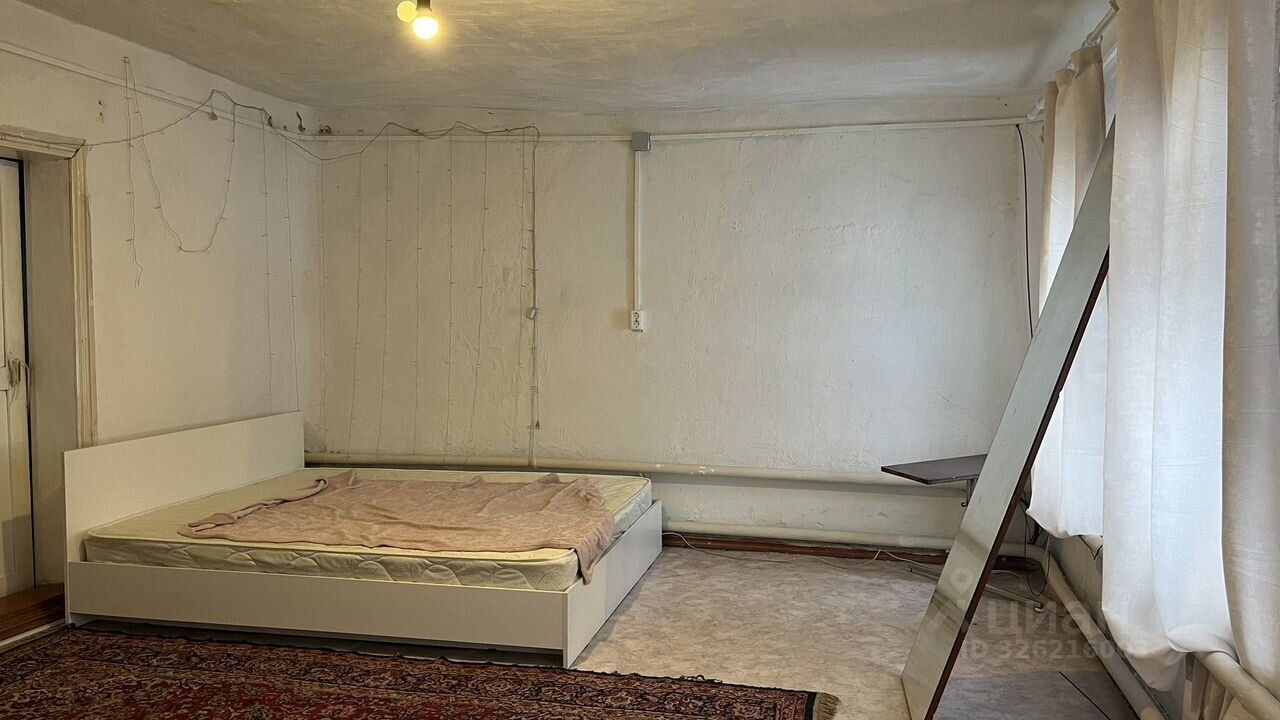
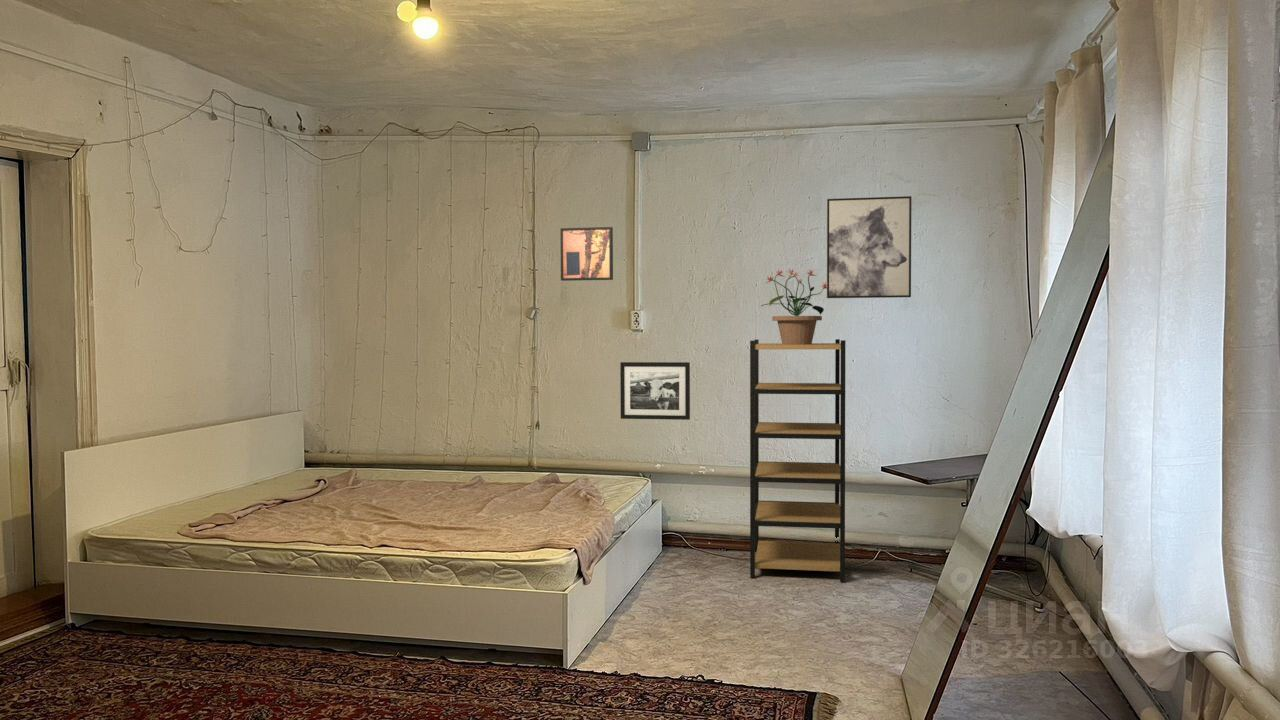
+ picture frame (655, 390)
+ wall art (868, 247)
+ shelving unit (796, 462)
+ wall art (586, 254)
+ potted plant (794, 305)
